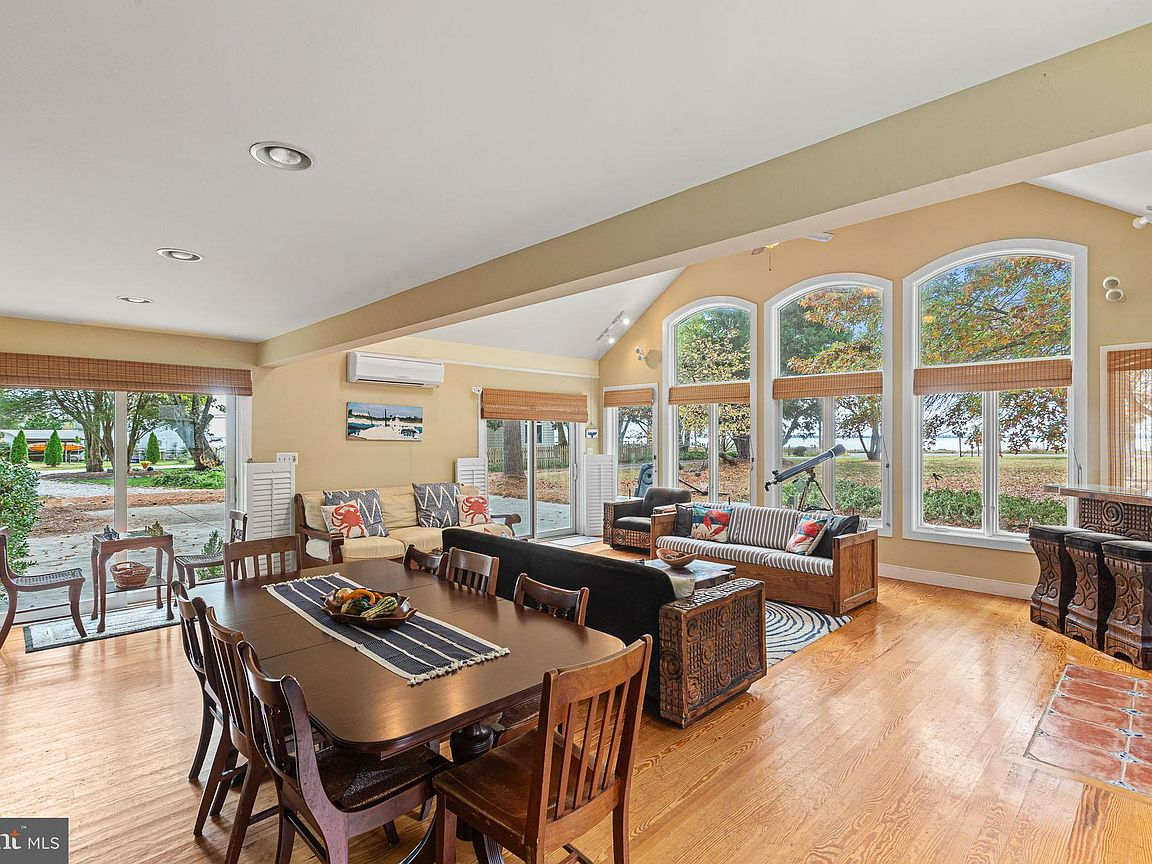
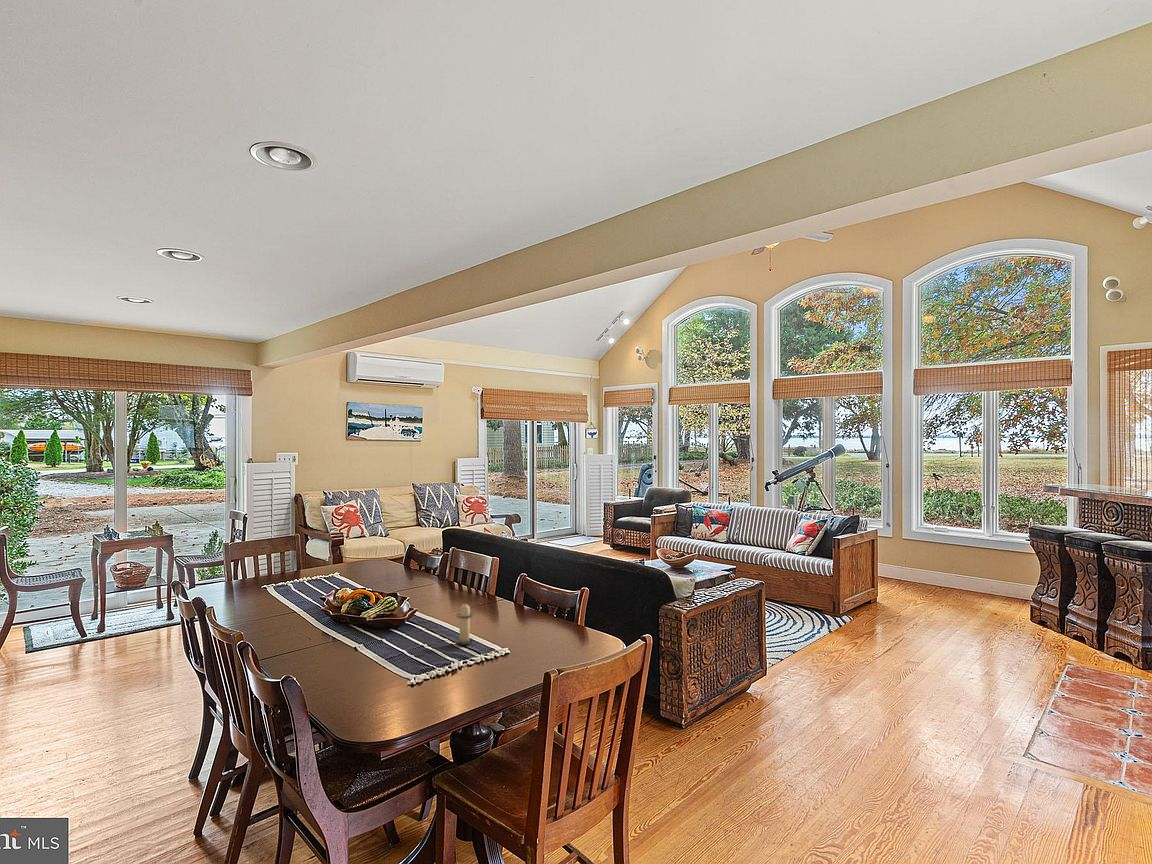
+ candle (464, 622)
